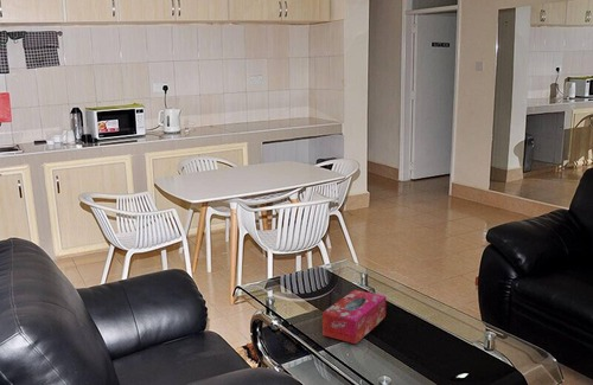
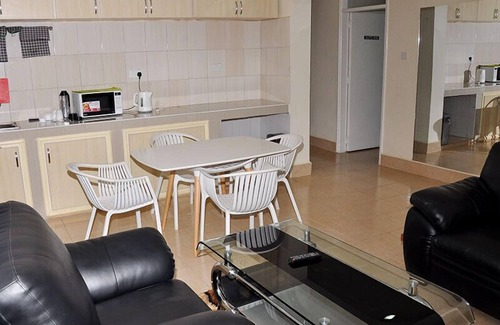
- tissue box (355, 315)
